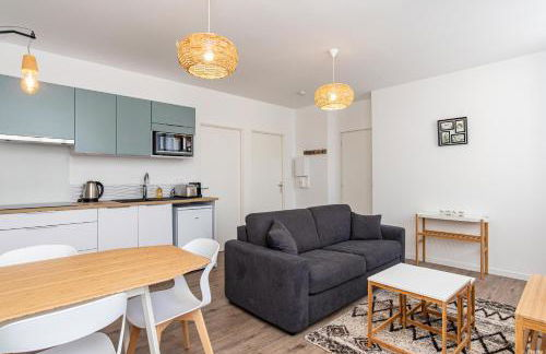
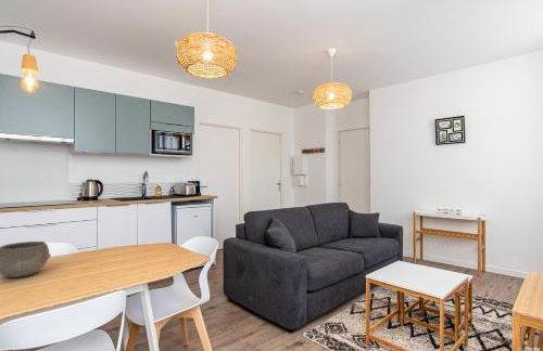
+ bowl (23, 259)
